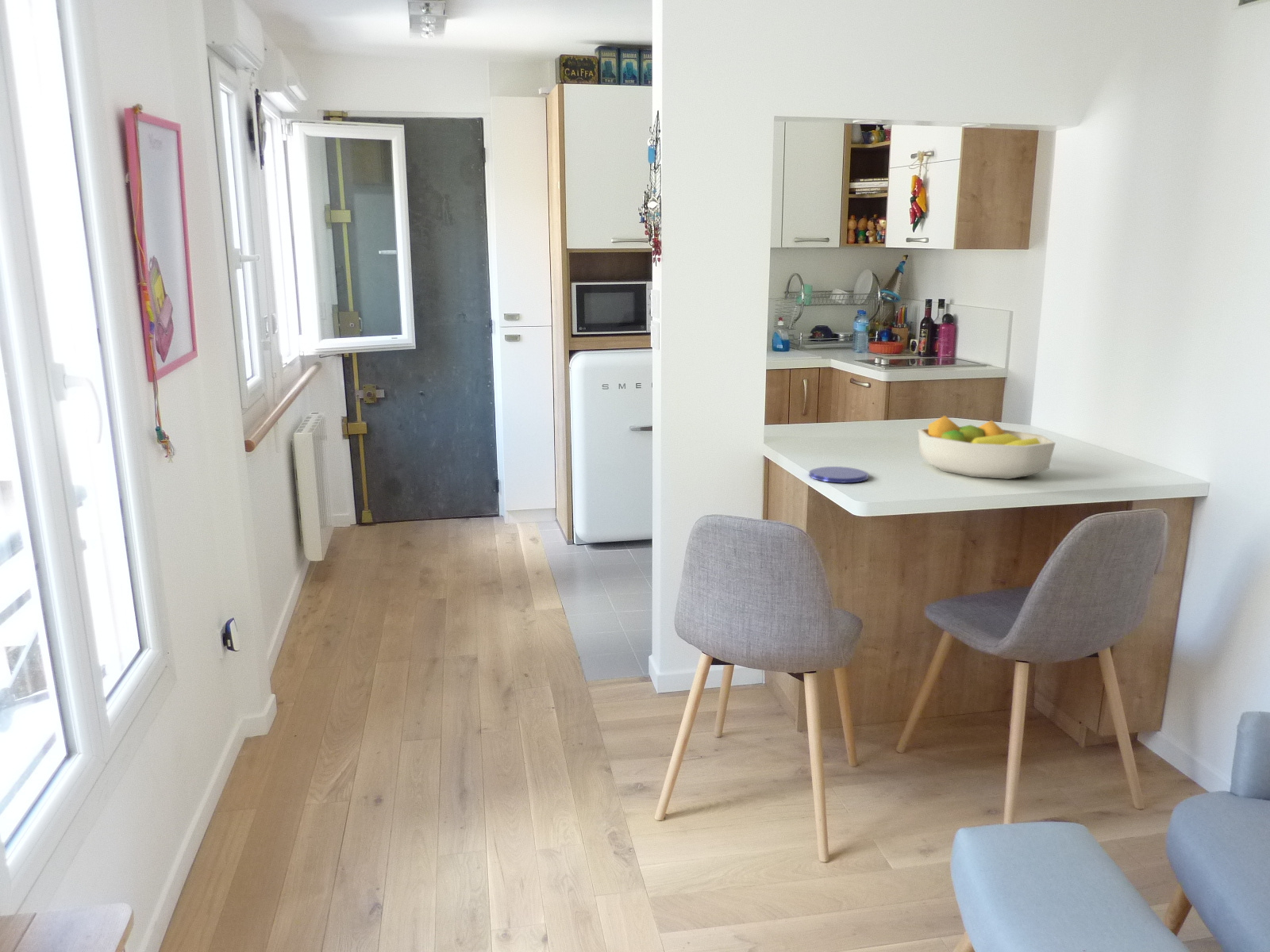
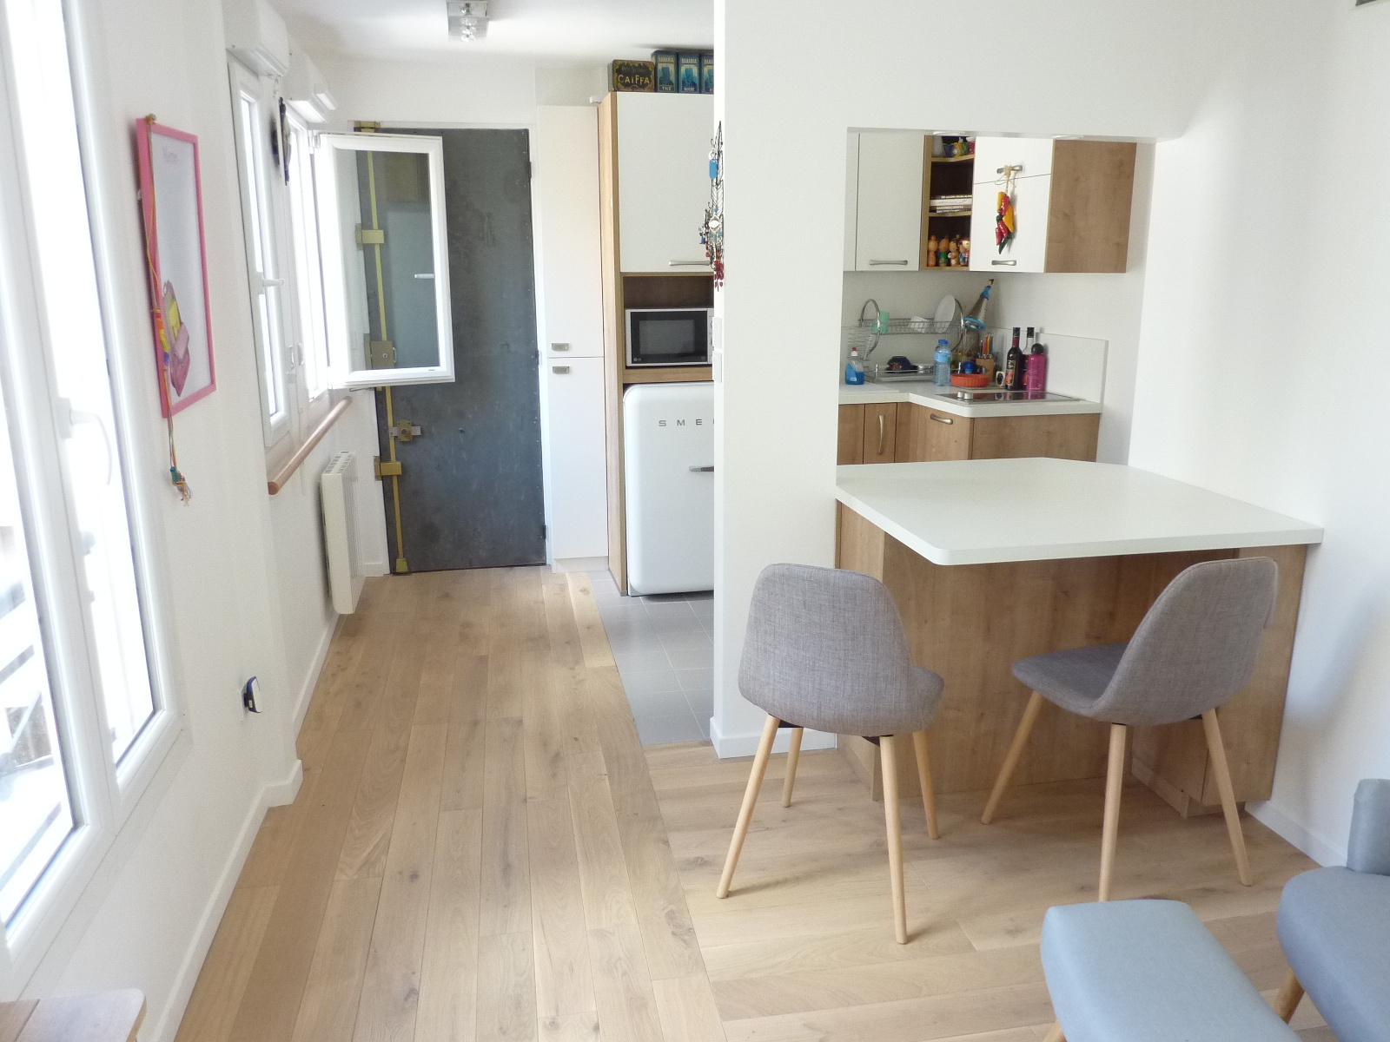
- saucer (838, 474)
- fruit bowl (983, 445)
